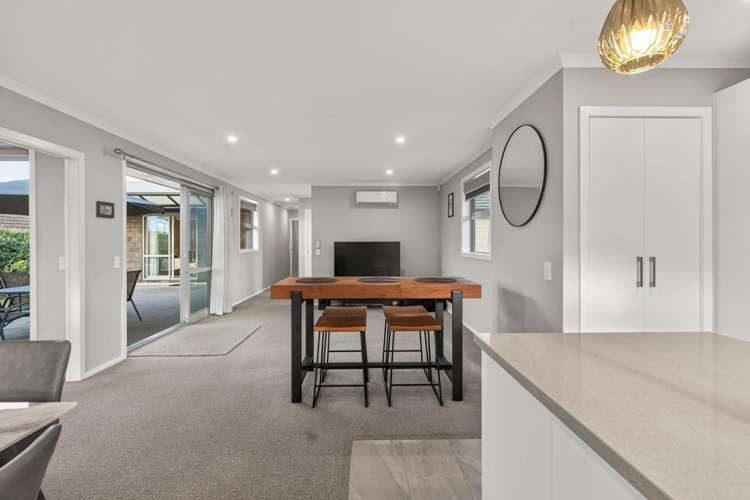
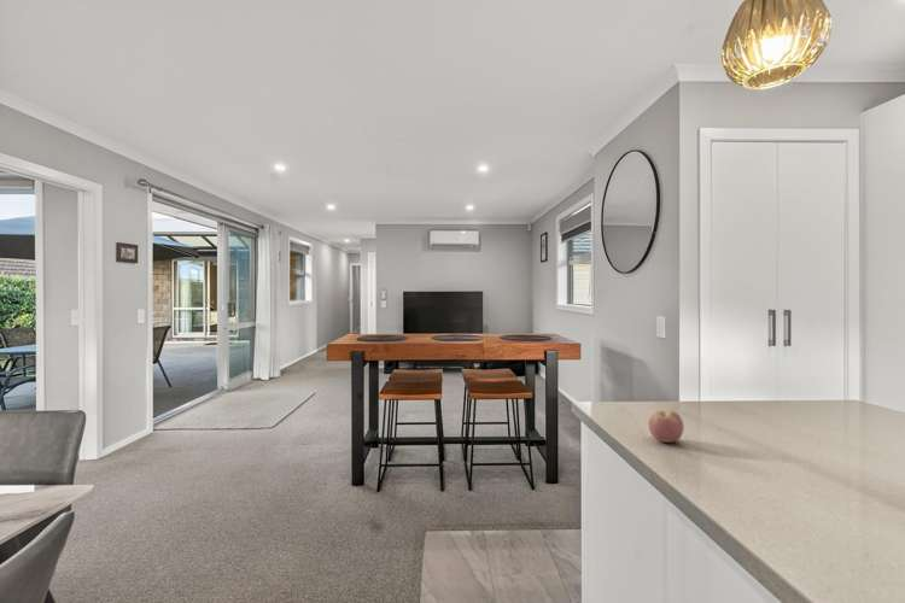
+ apple (665, 425)
